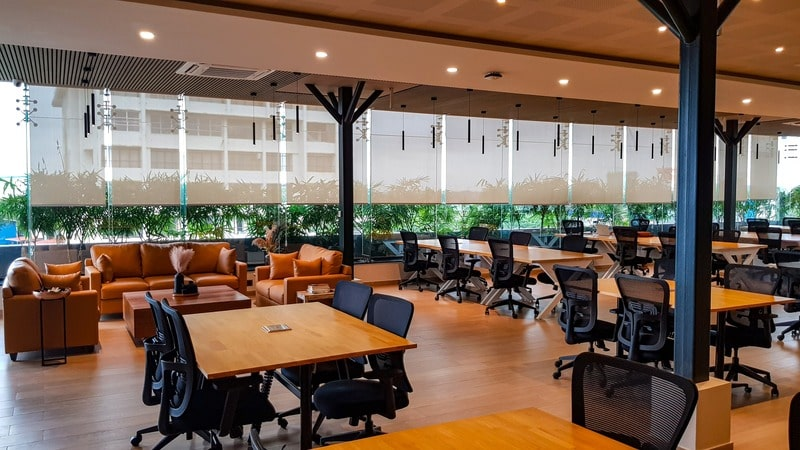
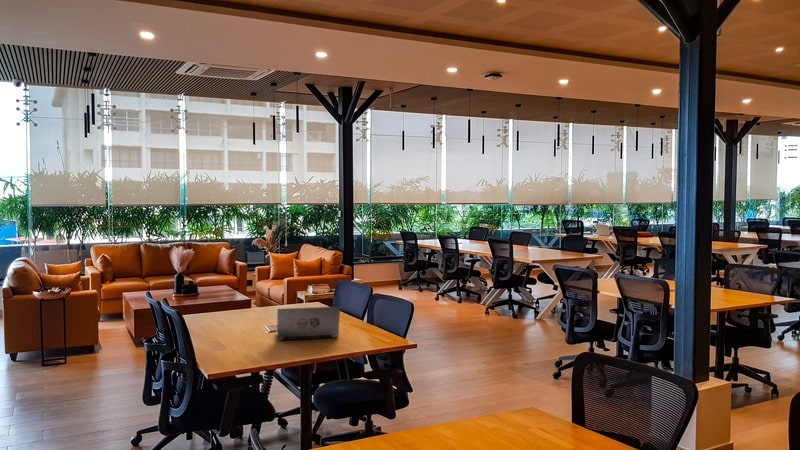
+ laptop (307, 320)
